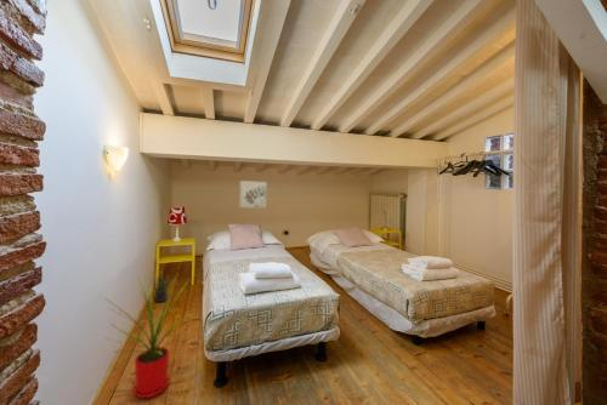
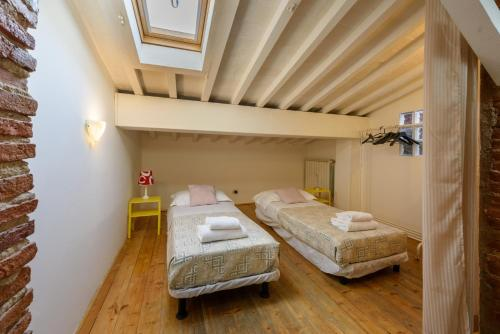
- potted plant (163, 286)
- house plant (151, 335)
- wall art (253, 194)
